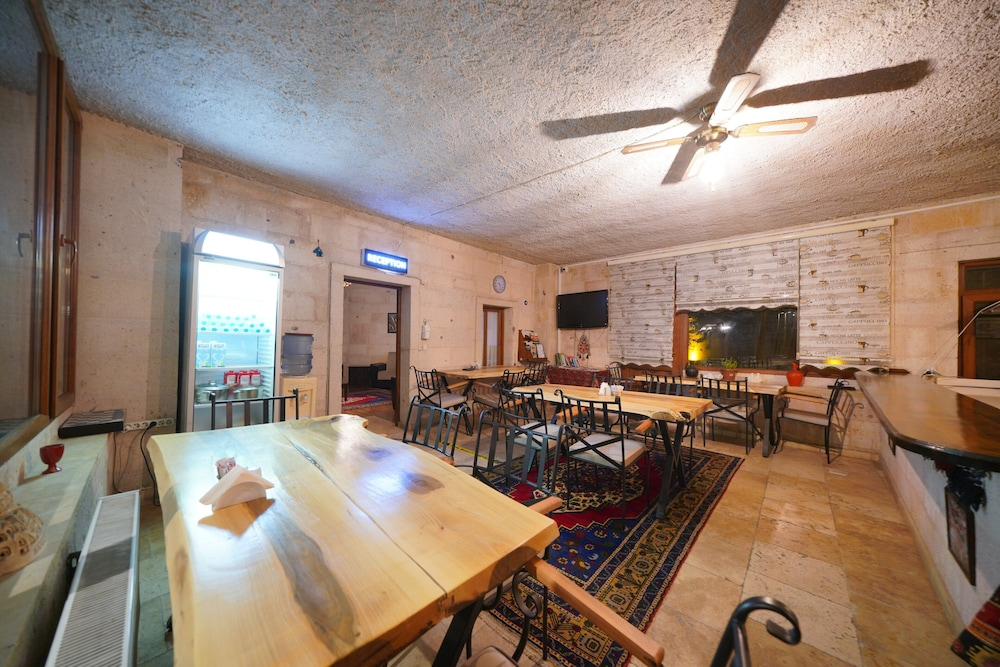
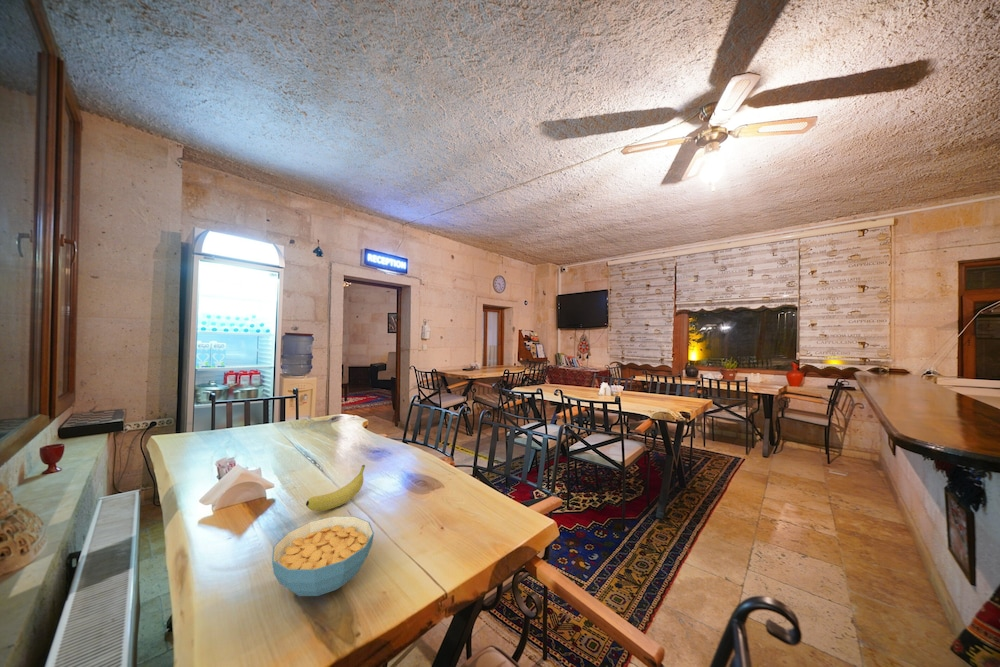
+ fruit (337, 490)
+ cereal bowl (324, 561)
